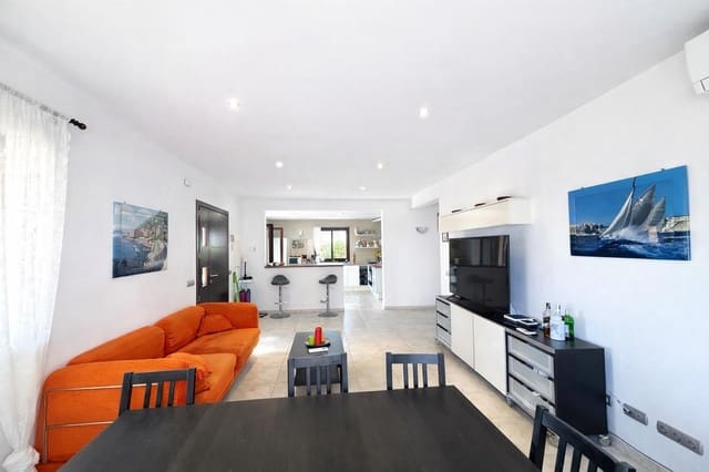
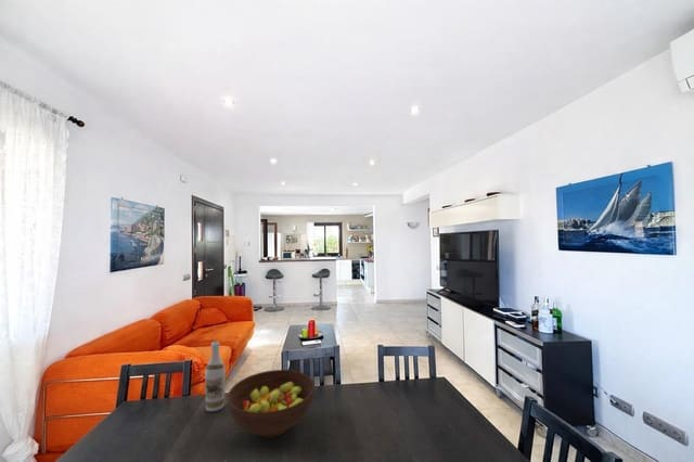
+ wine bottle (215, 374)
+ fruit bowl (272, 408)
